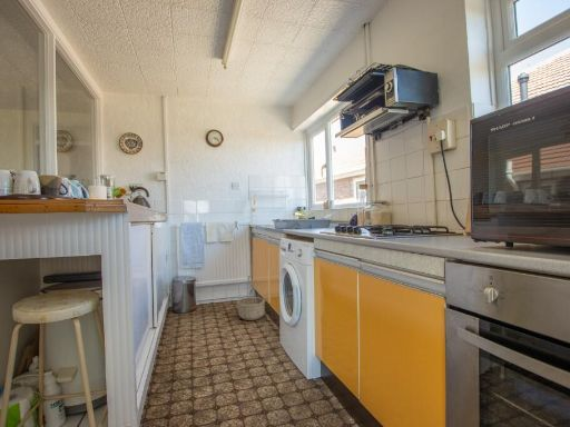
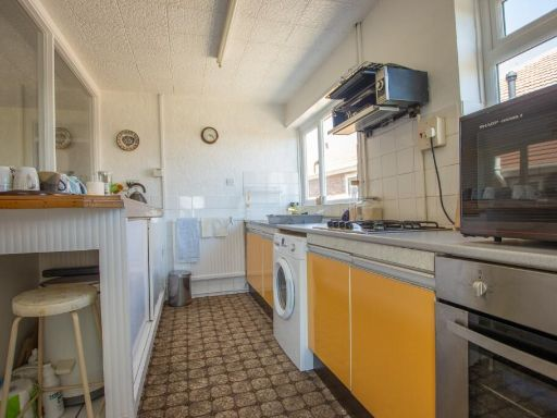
- basket (249, 296)
